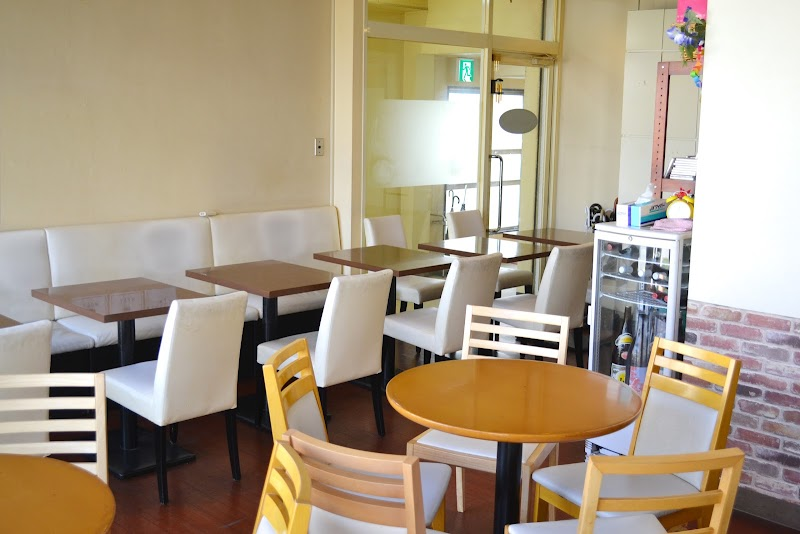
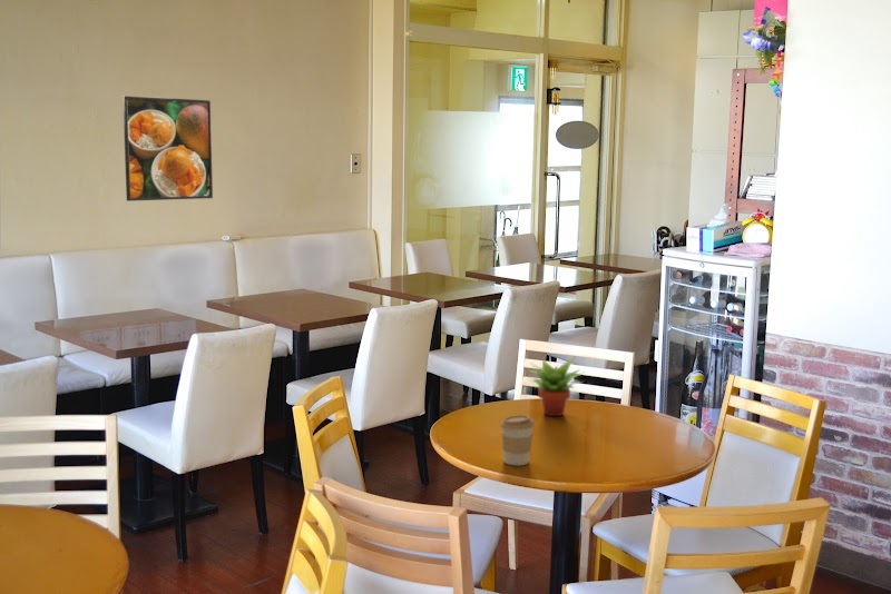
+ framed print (169, 149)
+ succulent plant (555, 386)
+ coffee cup (517, 438)
